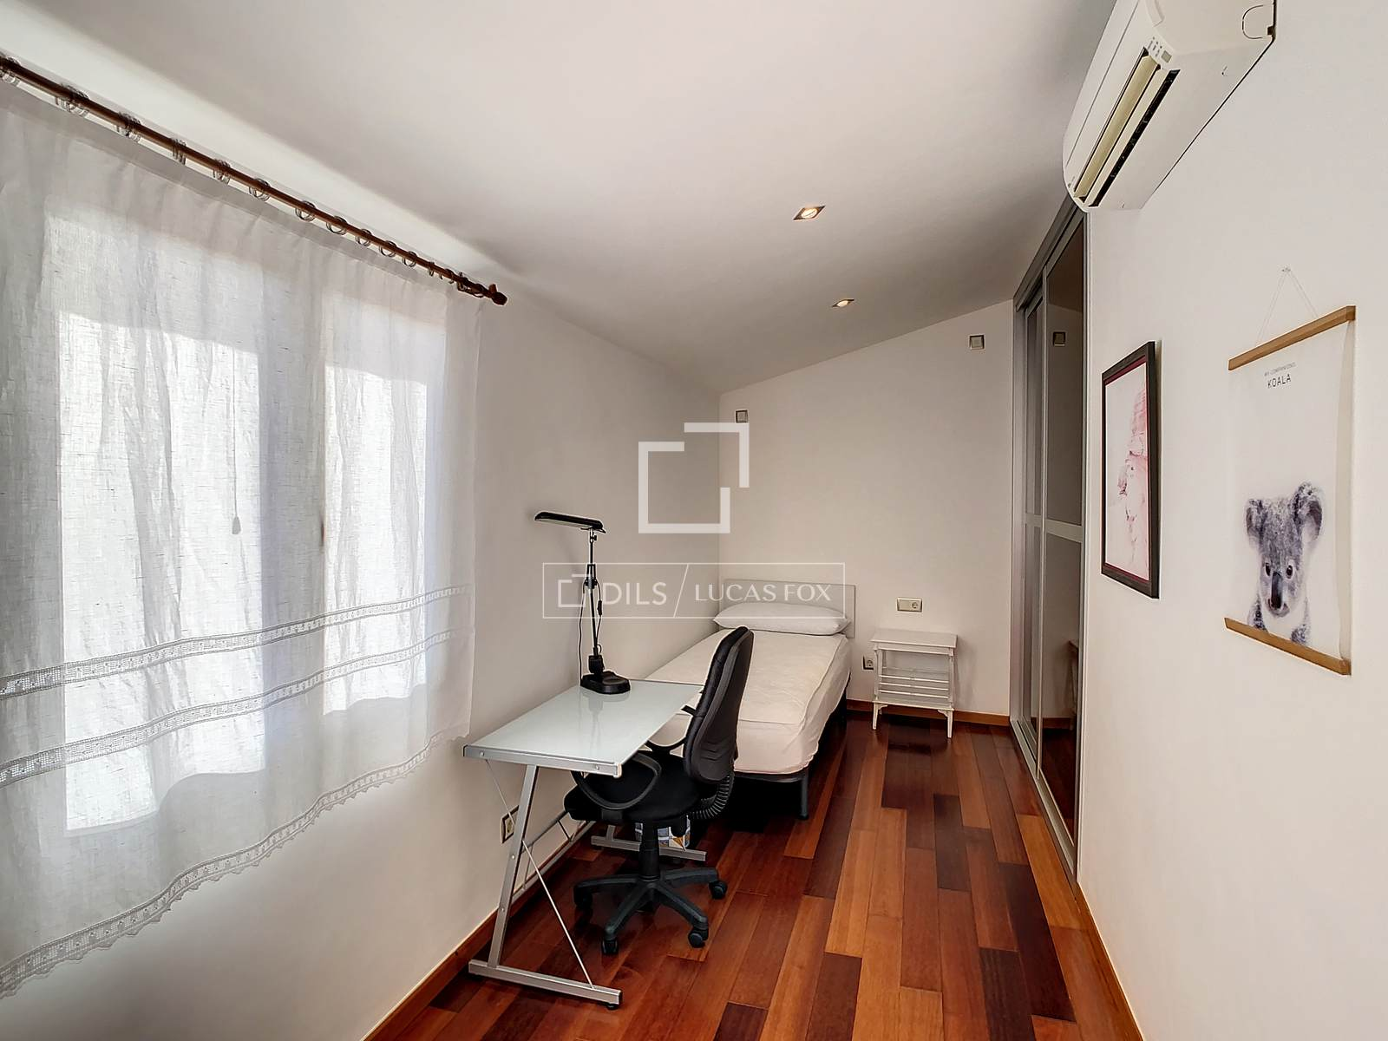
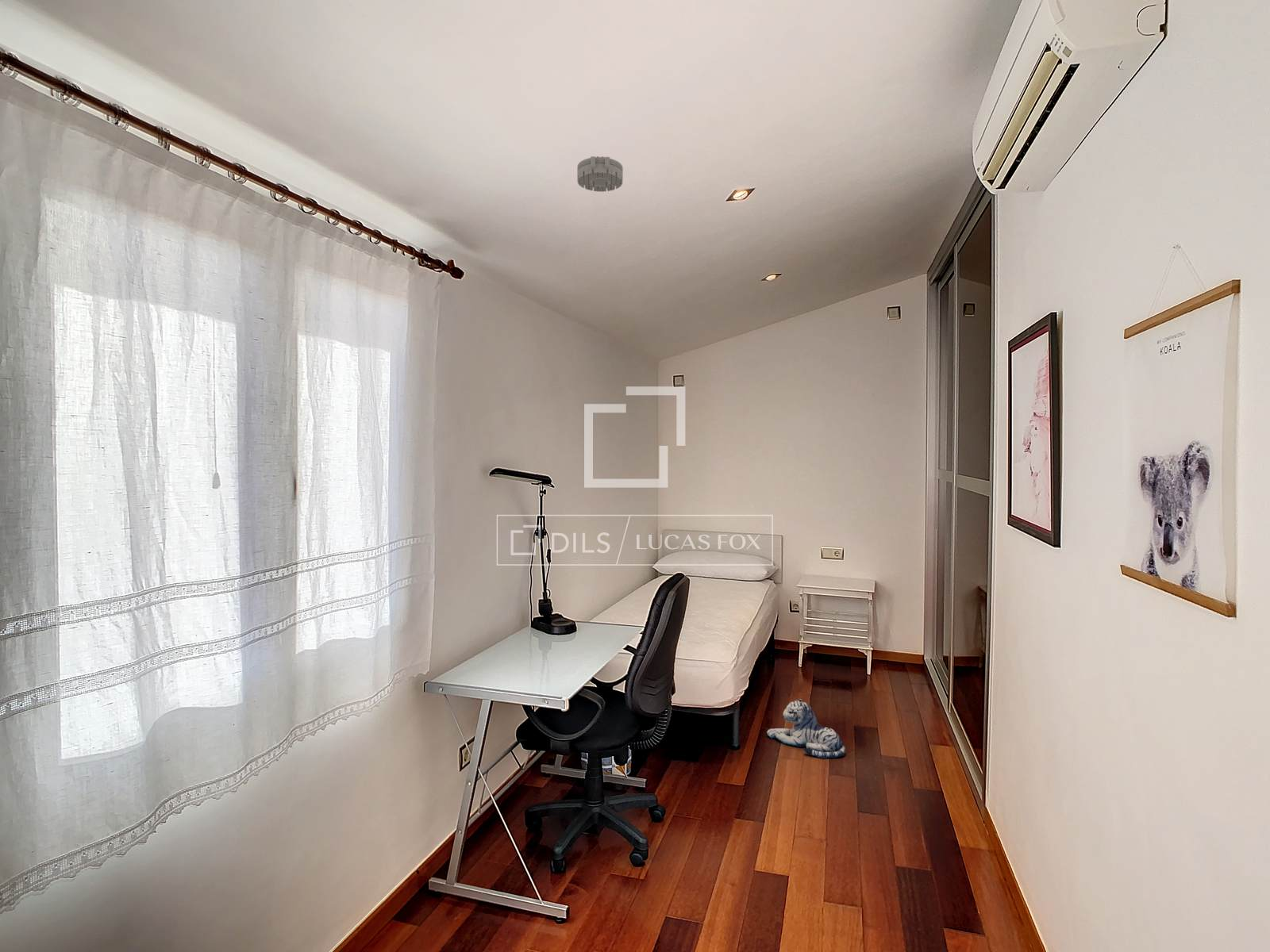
+ plush toy (804, 724)
+ smoke detector (600, 173)
